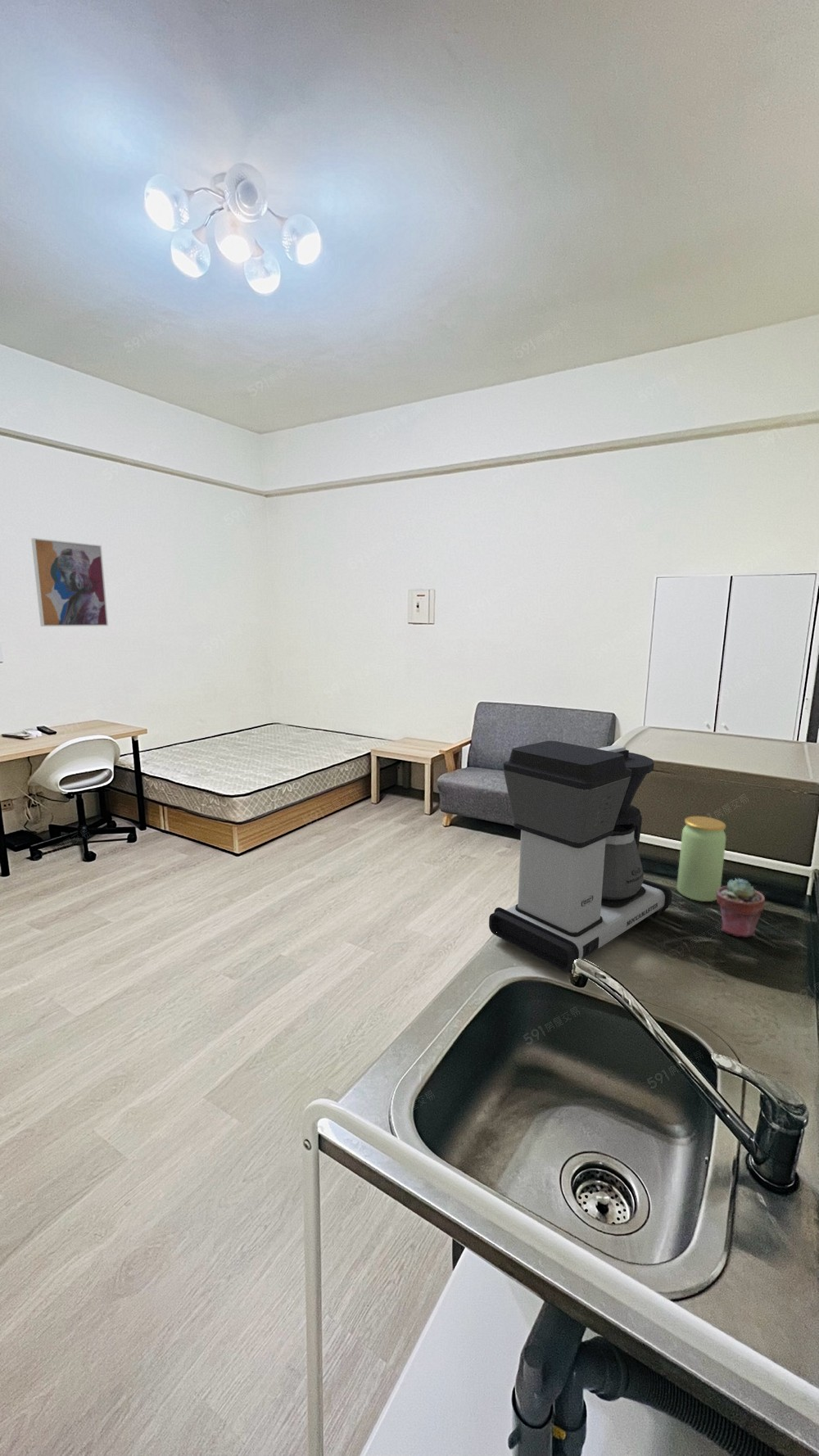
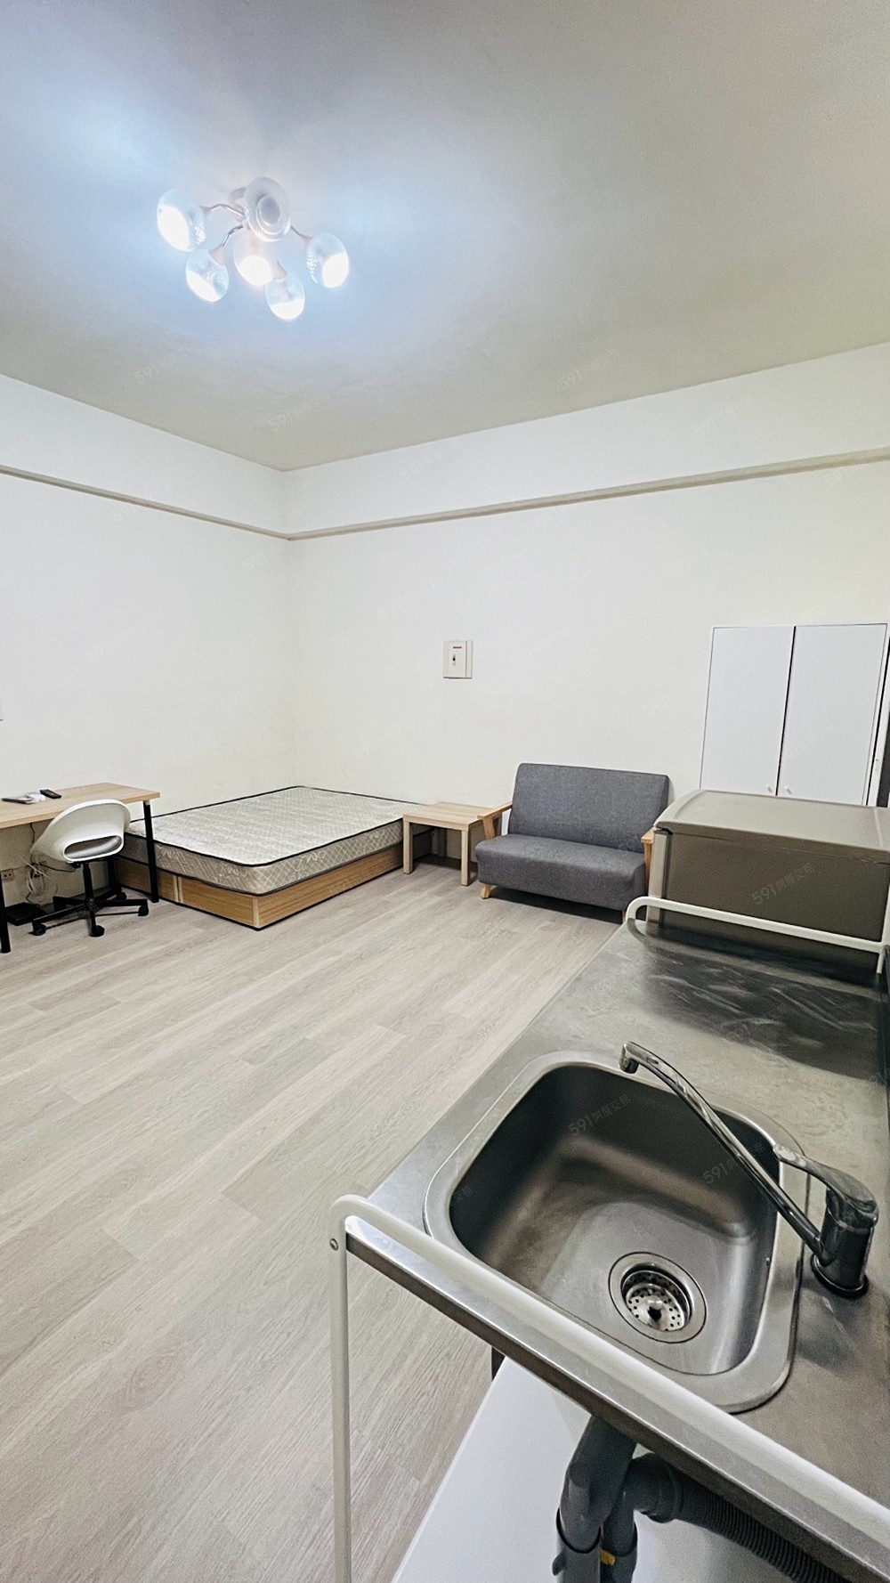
- wall art (71, 584)
- jar (701, 857)
- potted succulent (740, 904)
- coffee maker (590, 837)
